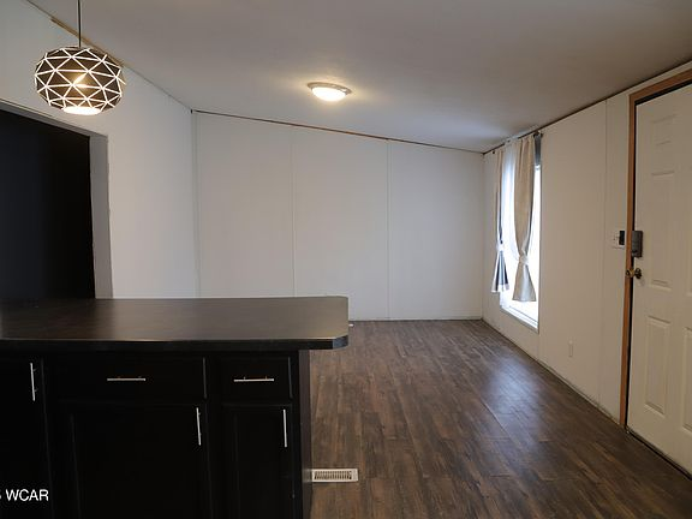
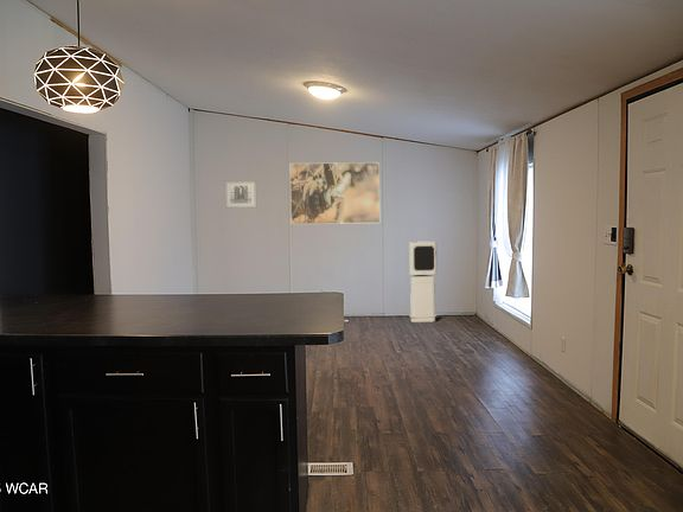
+ air purifier (420, 281)
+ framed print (334, 193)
+ wall art (241, 194)
